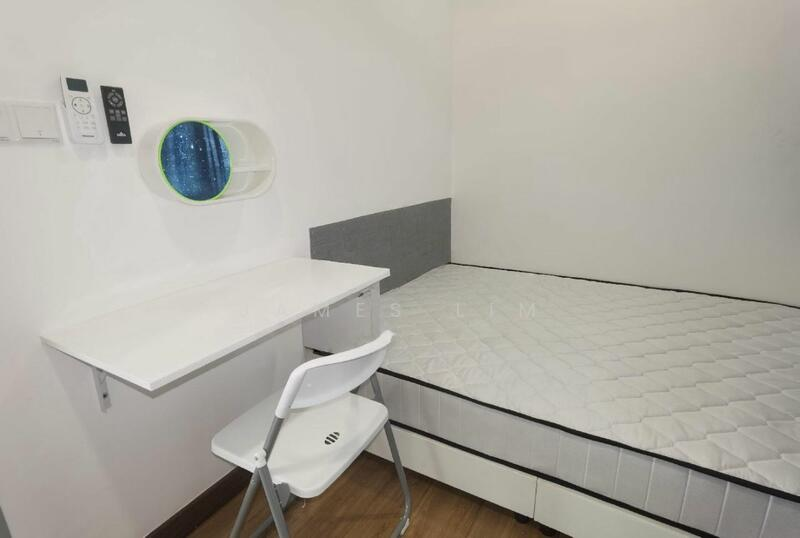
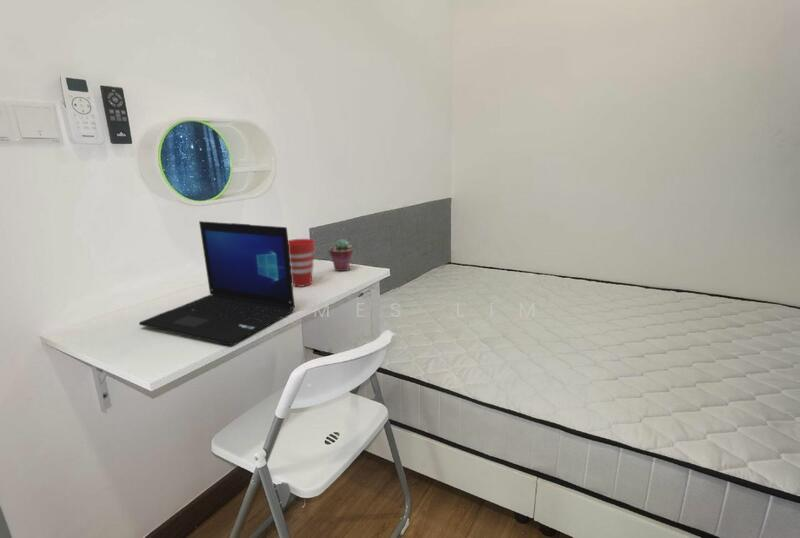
+ cup (300, 263)
+ laptop (214, 276)
+ potted succulent (341, 254)
